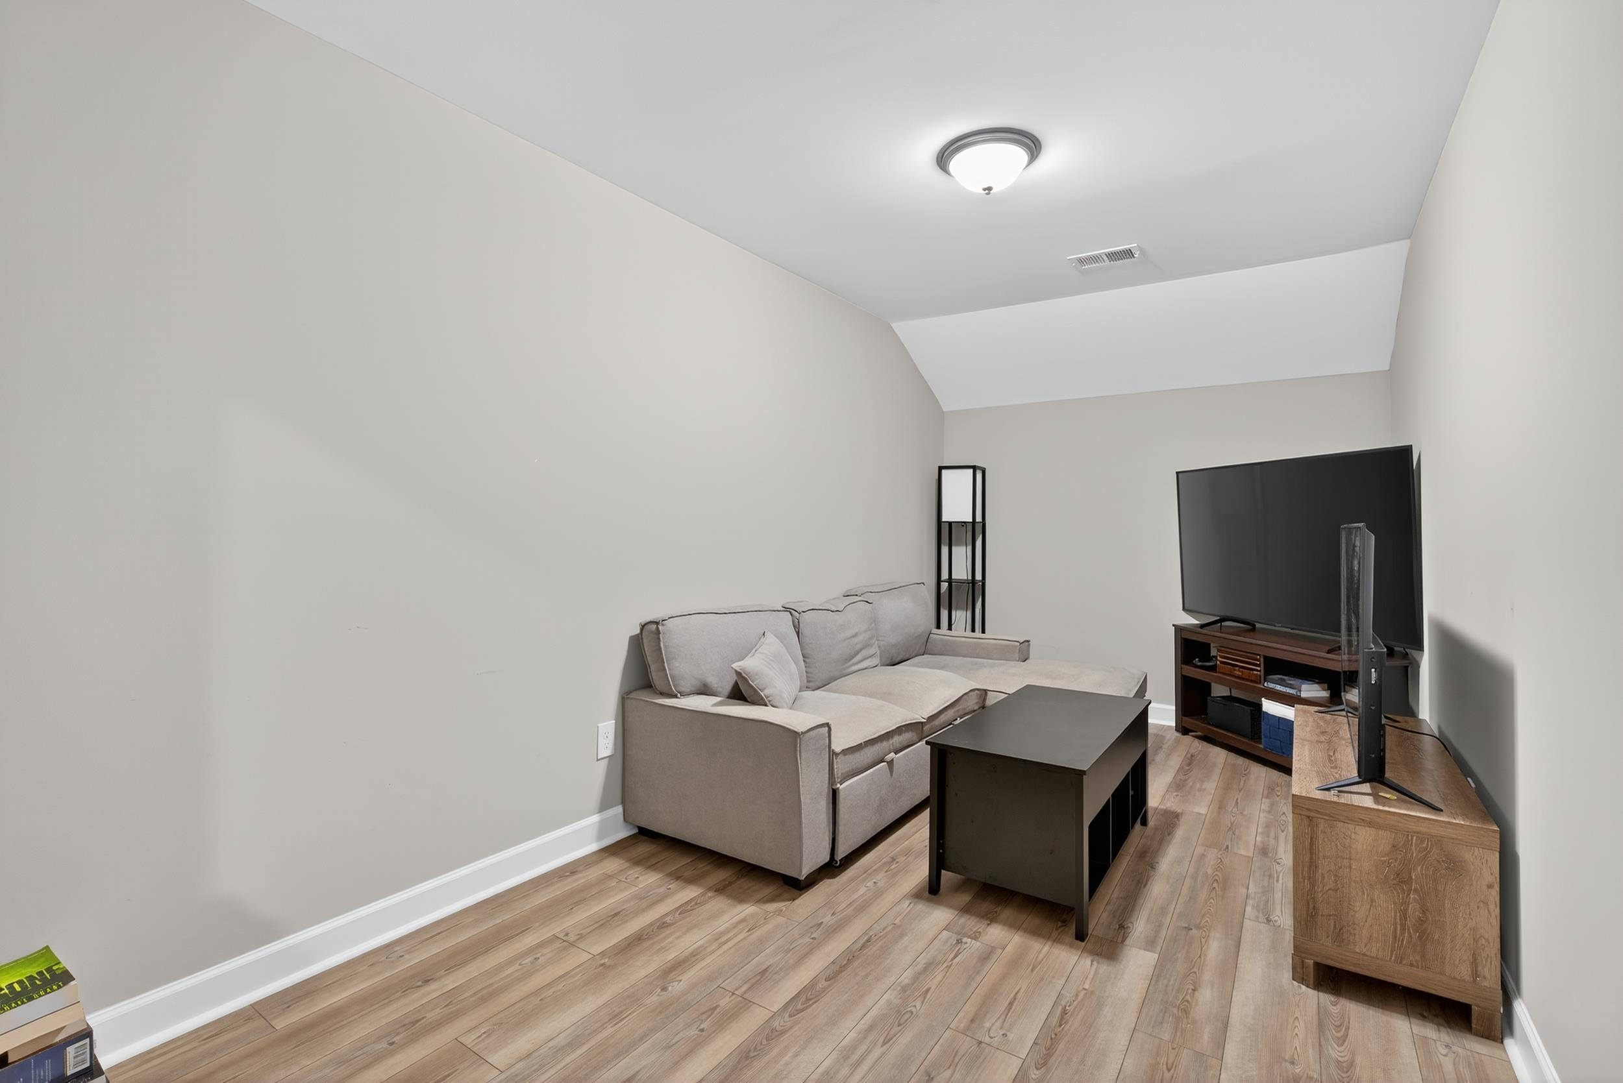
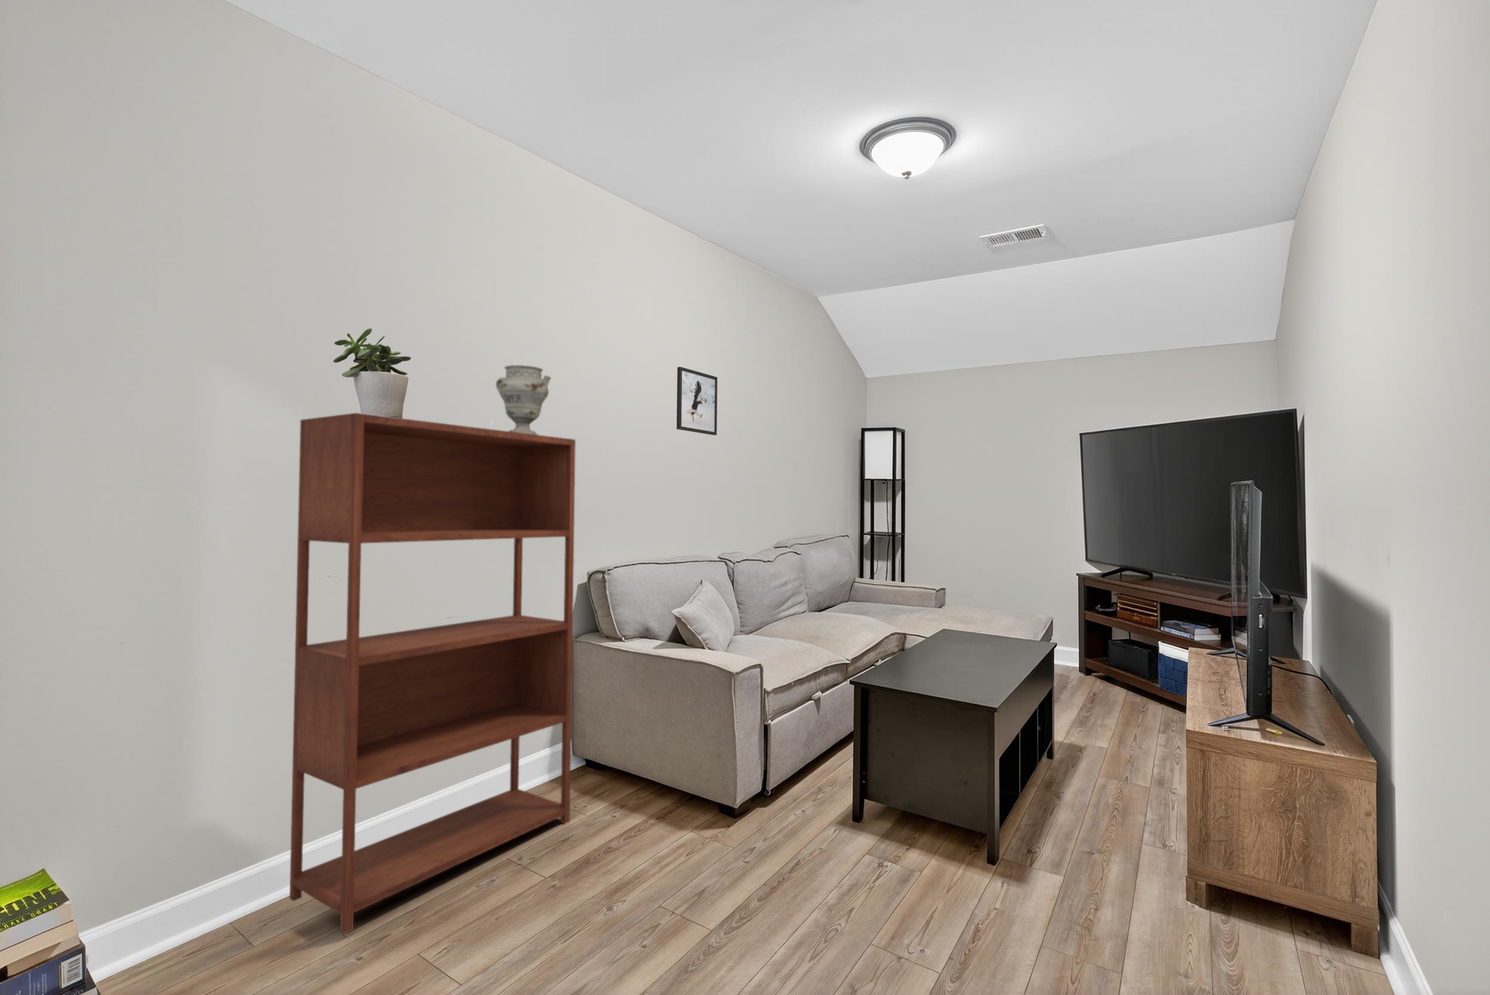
+ potted plant (369, 376)
+ bookshelf (449, 643)
+ decorative vase (523, 402)
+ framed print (697, 402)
